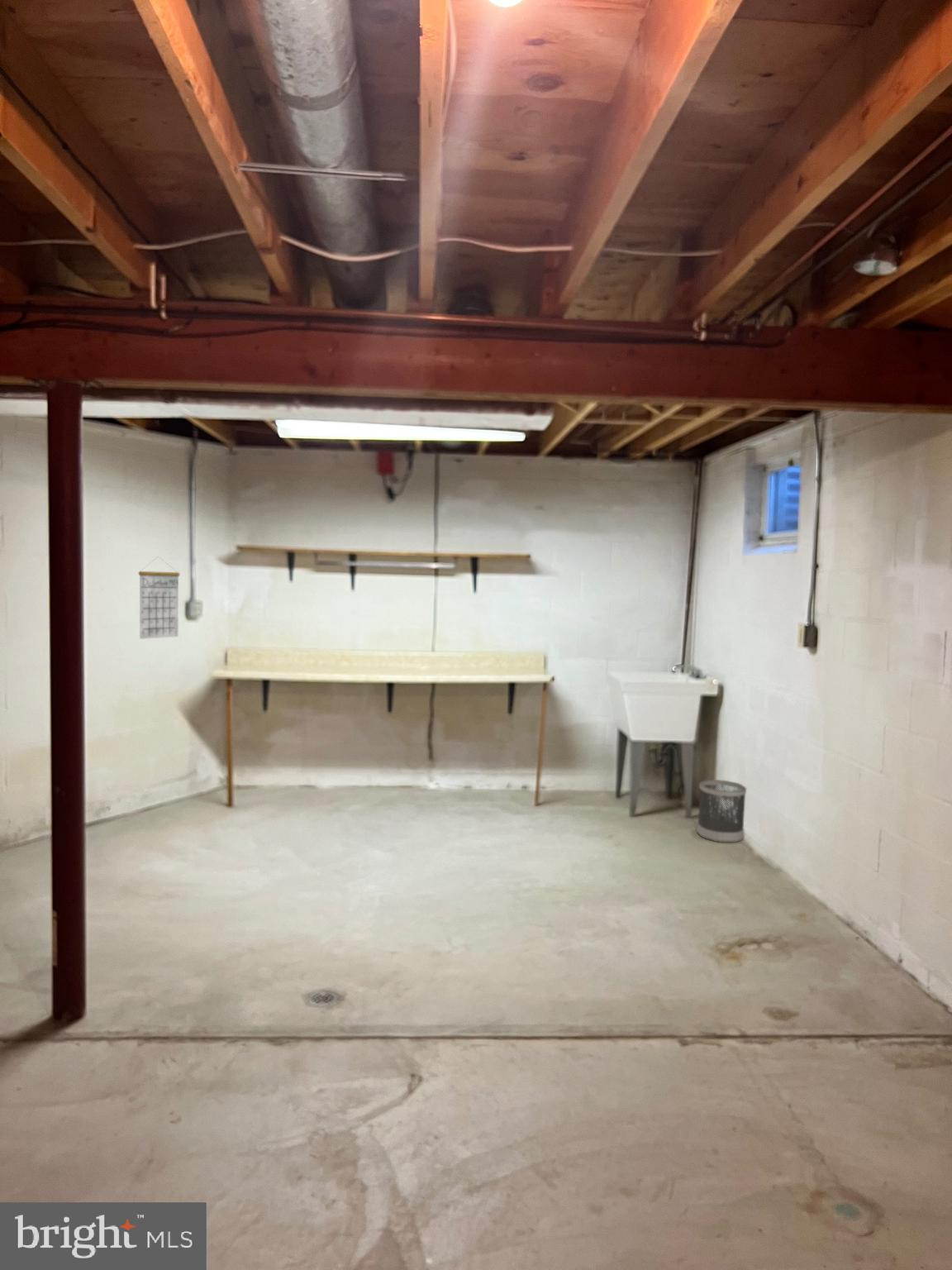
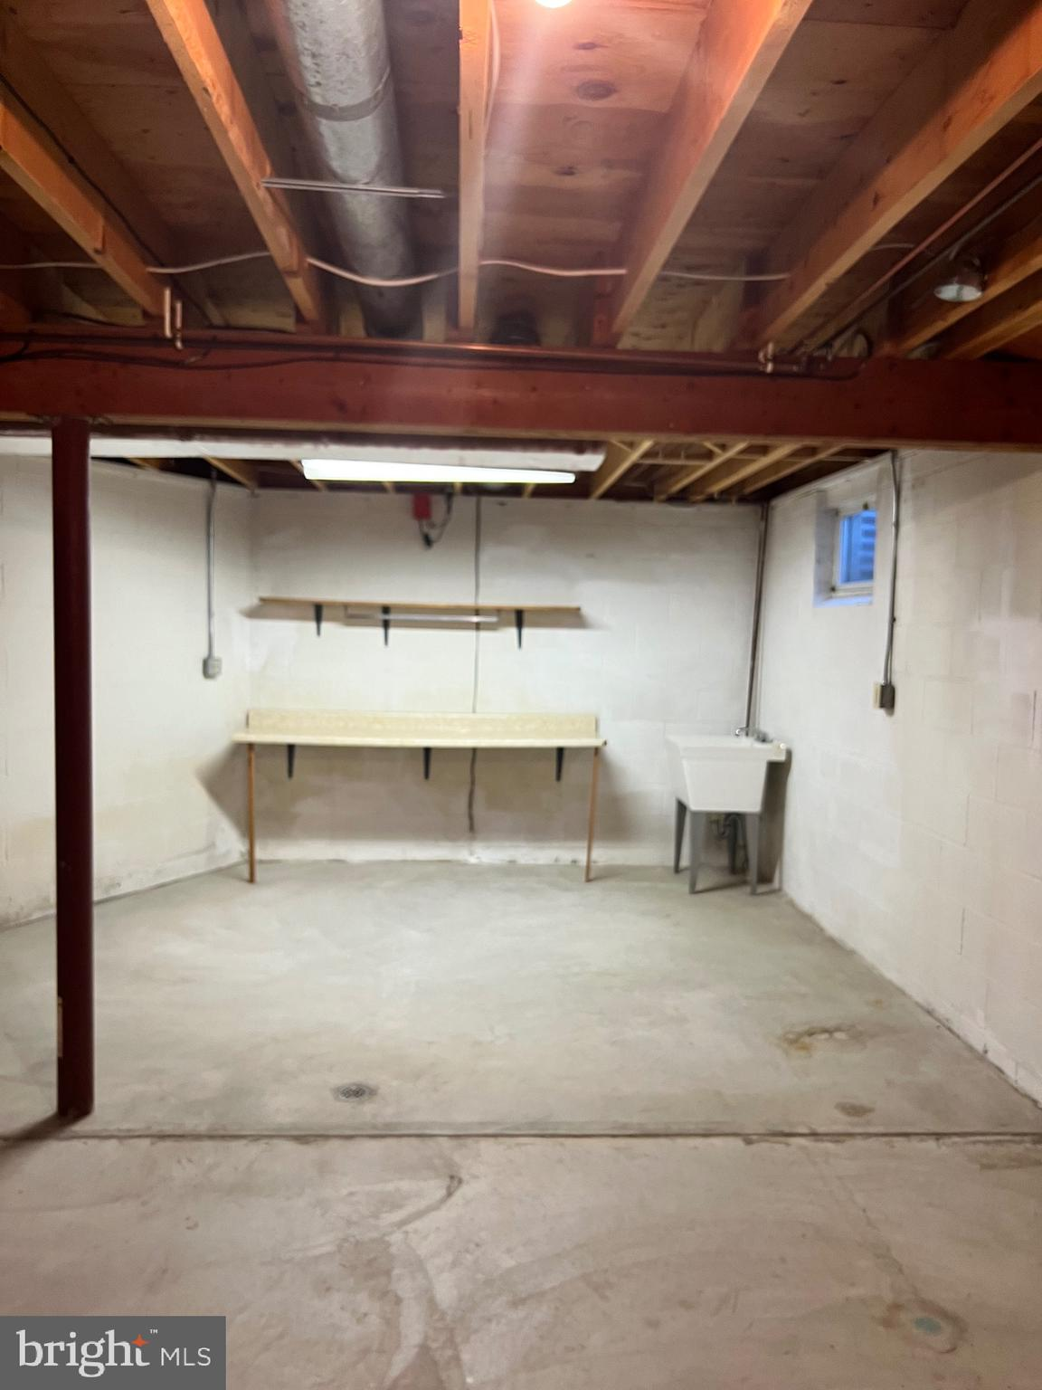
- calendar (159, 597)
- wastebasket (721, 810)
